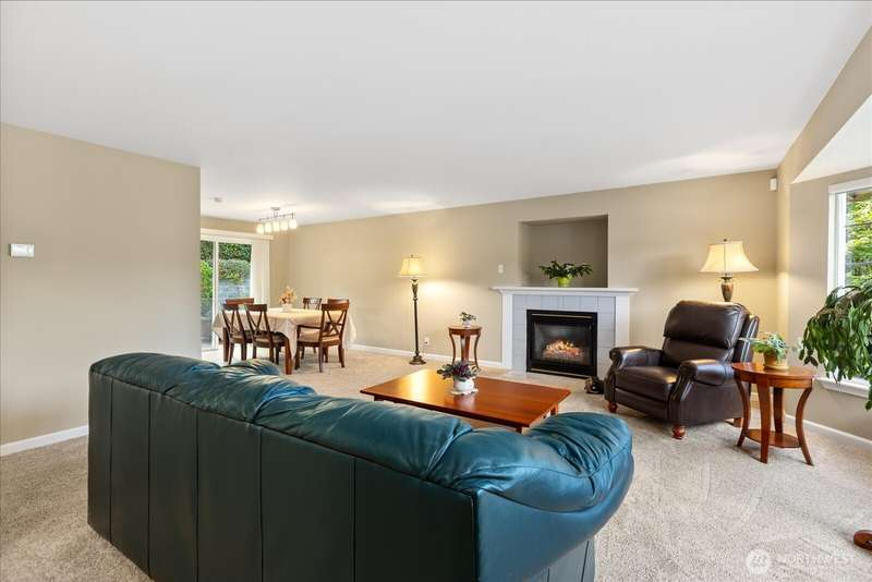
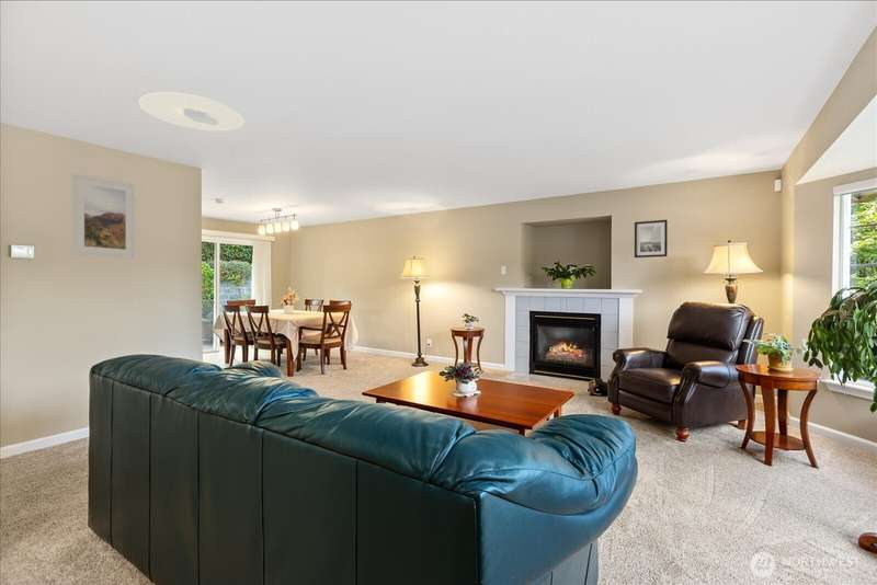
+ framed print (105, 217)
+ ceiling light (194, 108)
+ wall art (650, 239)
